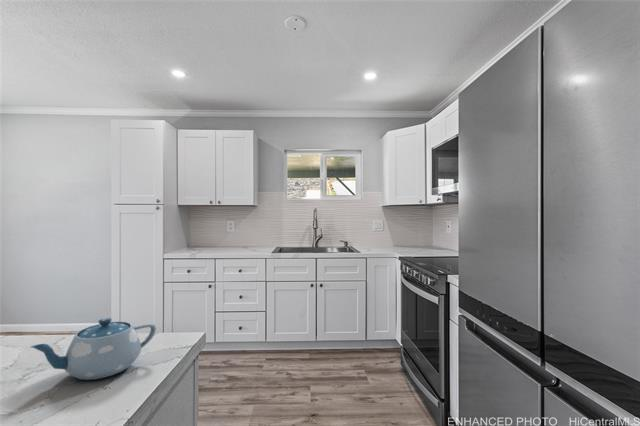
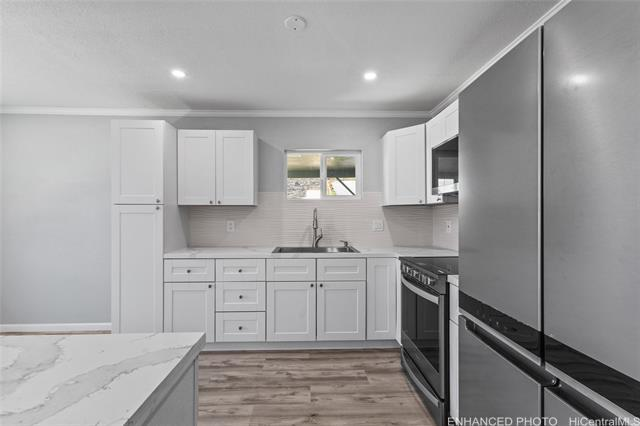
- chinaware (100, 345)
